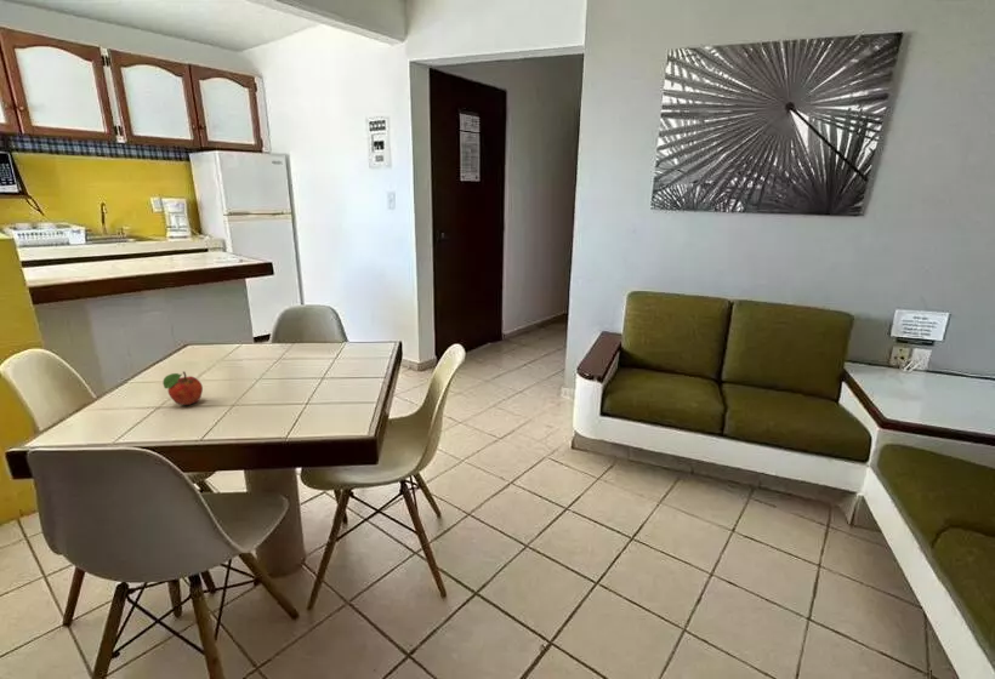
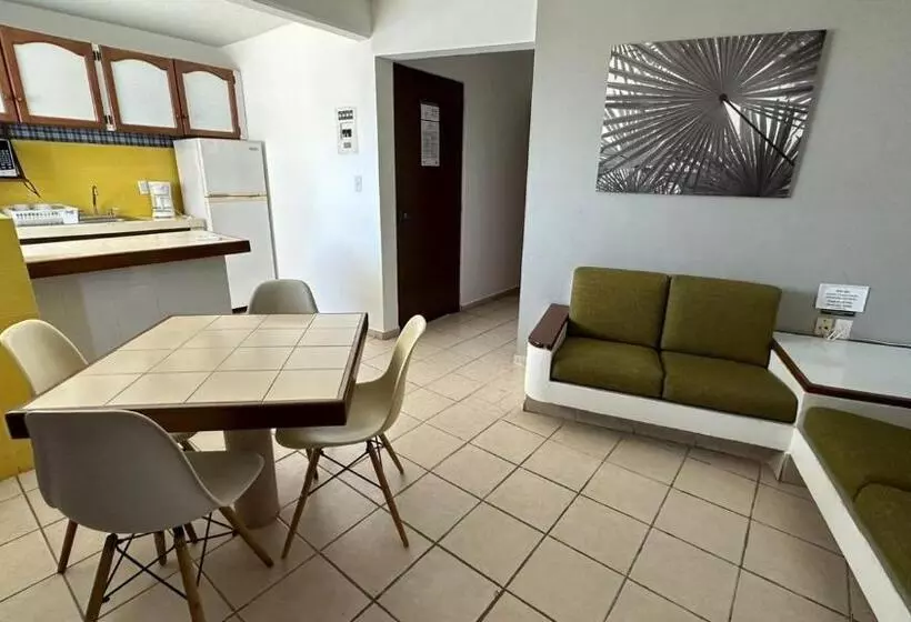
- fruit (183, 388)
